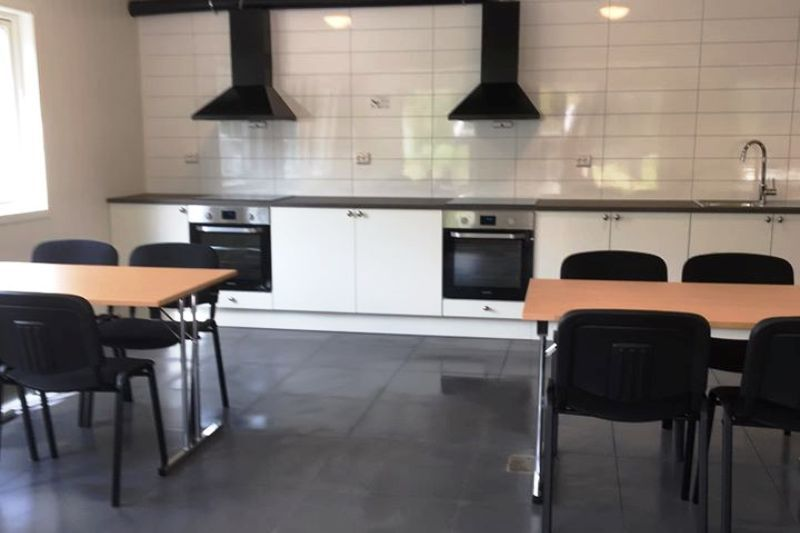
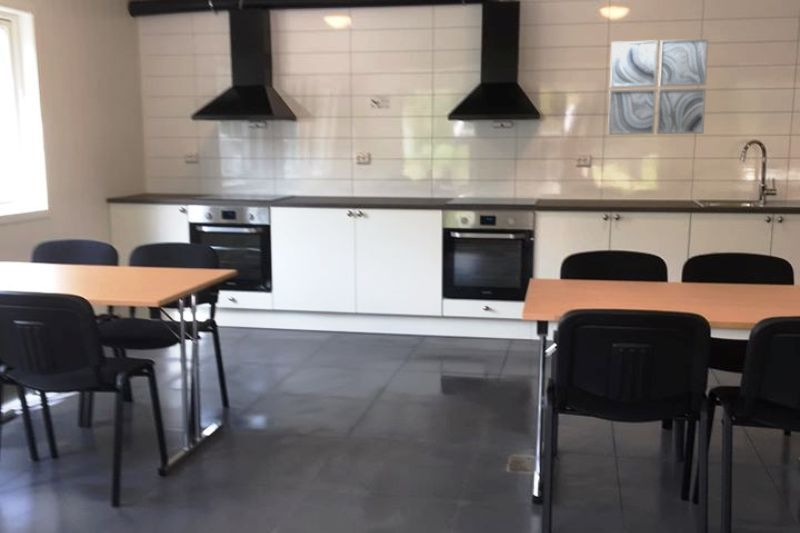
+ wall art (658, 86)
